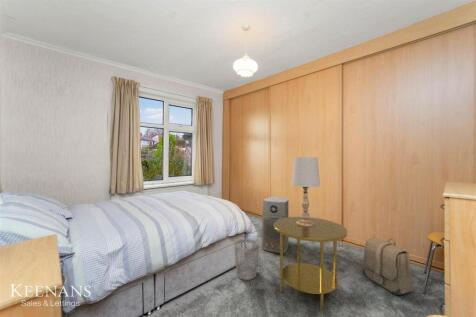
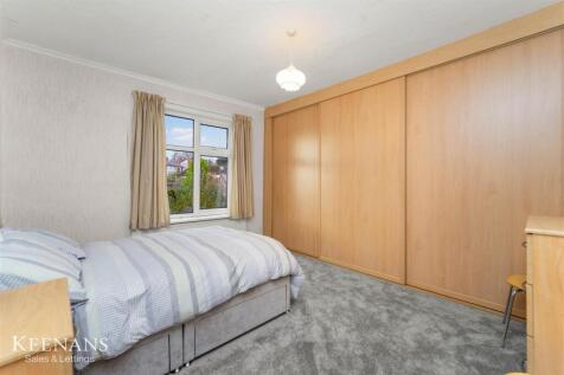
- backpack (385, 262)
- wastebasket (246, 259)
- side table (305, 263)
- air purifier (276, 220)
- table lamp (305, 190)
